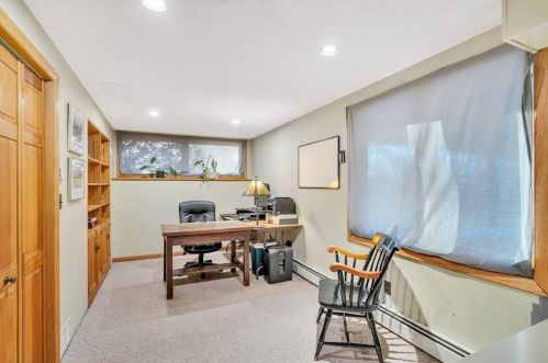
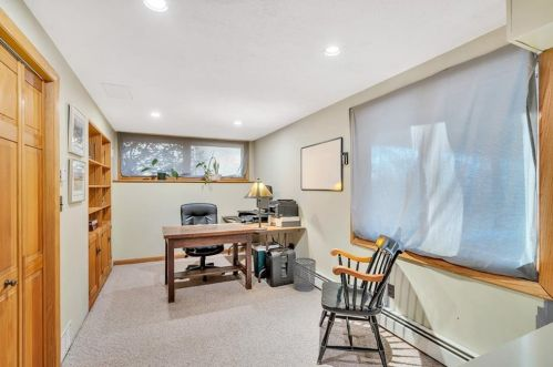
+ waste bin (304, 274)
